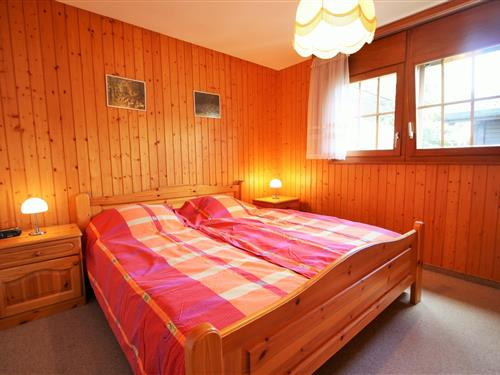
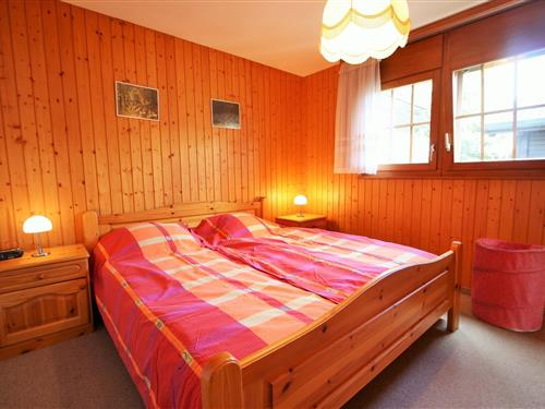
+ laundry hamper (507, 279)
